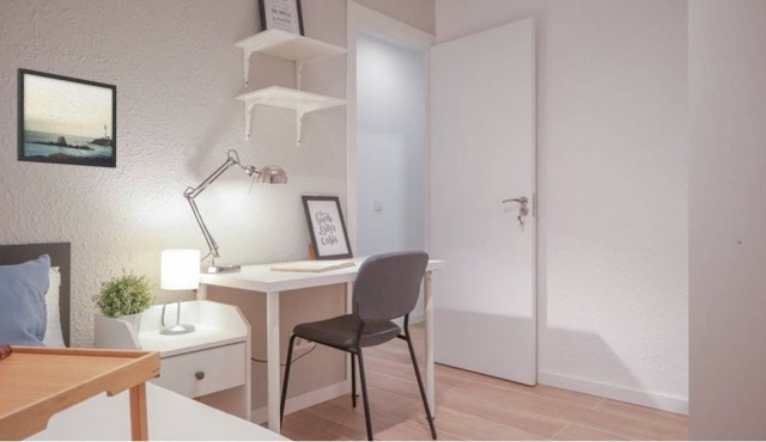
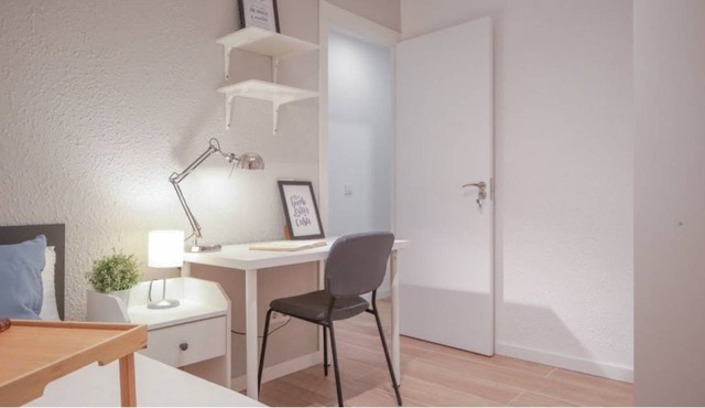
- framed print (69, 121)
